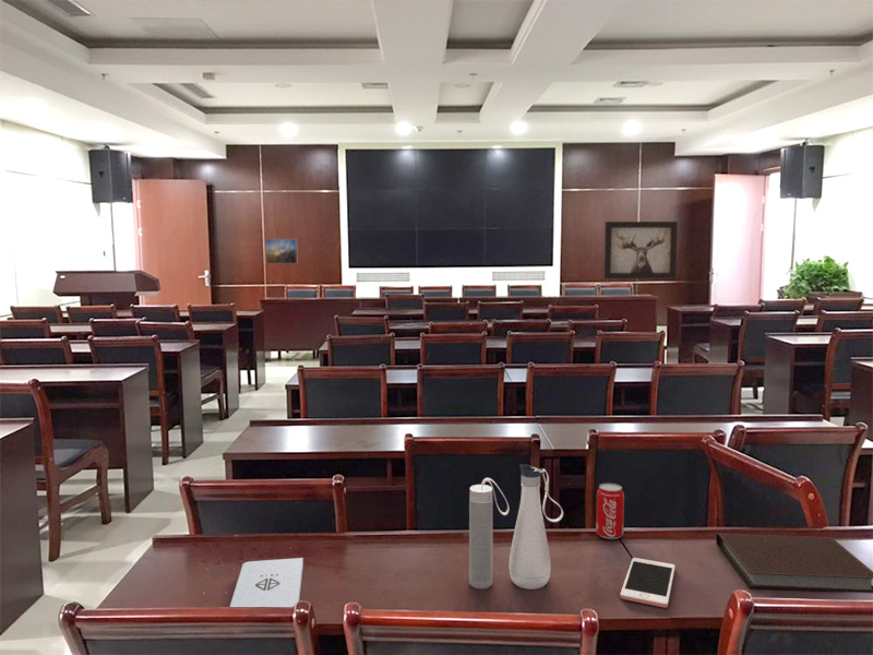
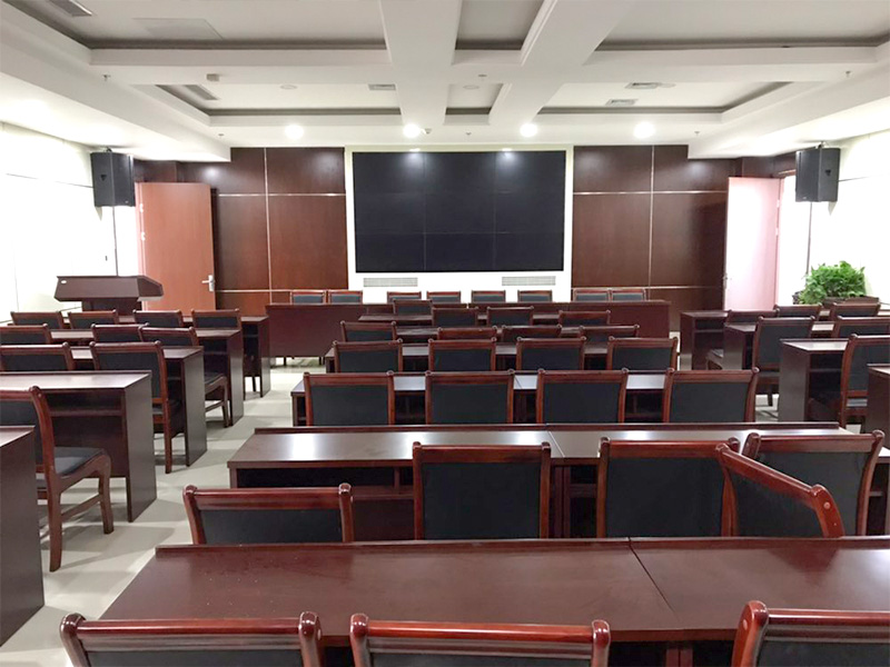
- notepad (268, 586)
- water bottle (516, 524)
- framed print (282, 251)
- cell phone (648, 581)
- wall art (641, 250)
- beverage can (610, 511)
- notebook (791, 560)
